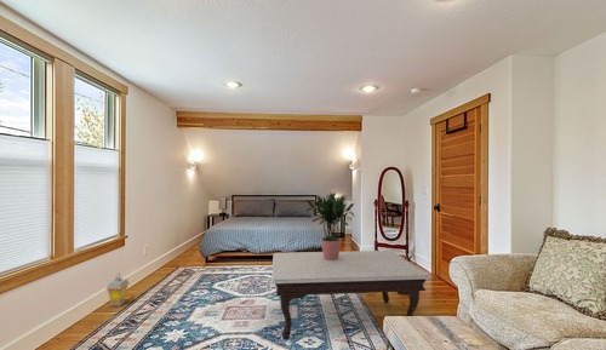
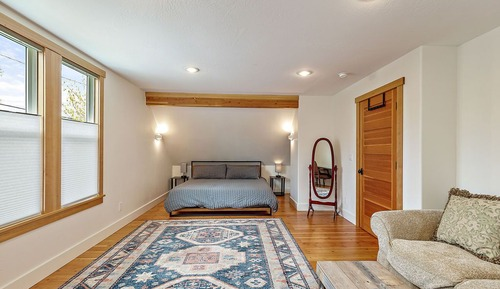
- lantern (118, 288)
- coffee table (342, 289)
- potted plant (333, 225)
